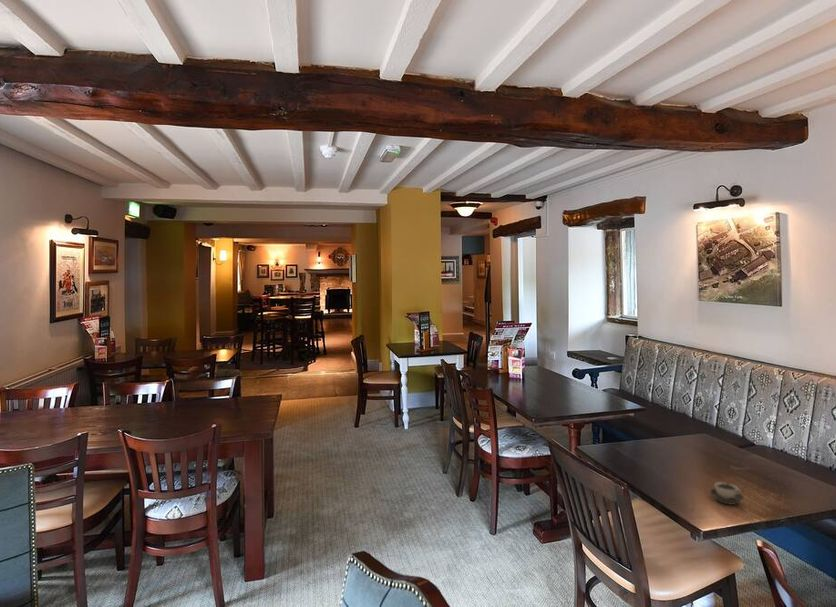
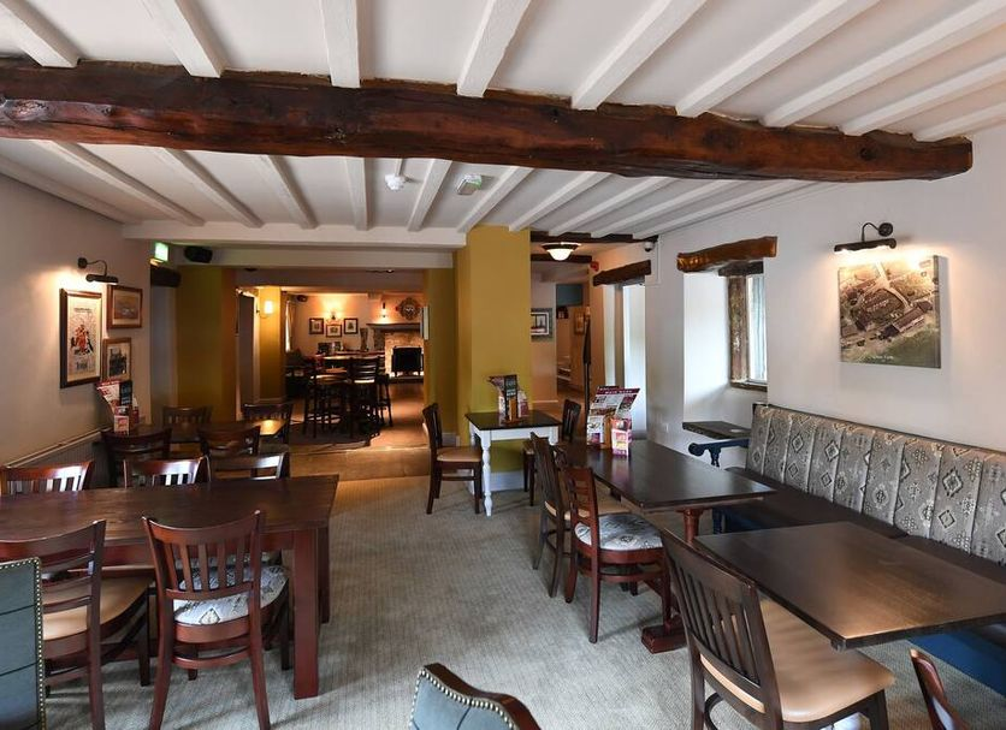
- cup (726, 493)
